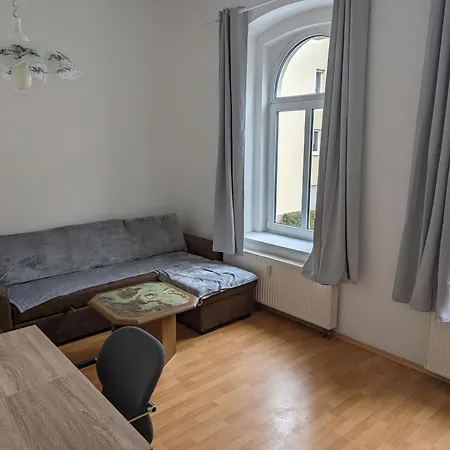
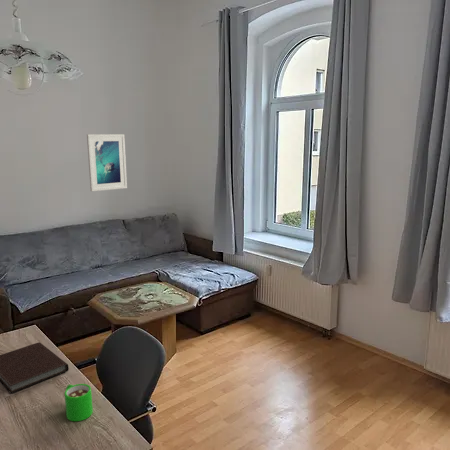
+ notebook (27, 365)
+ mug (75, 399)
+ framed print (107, 162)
